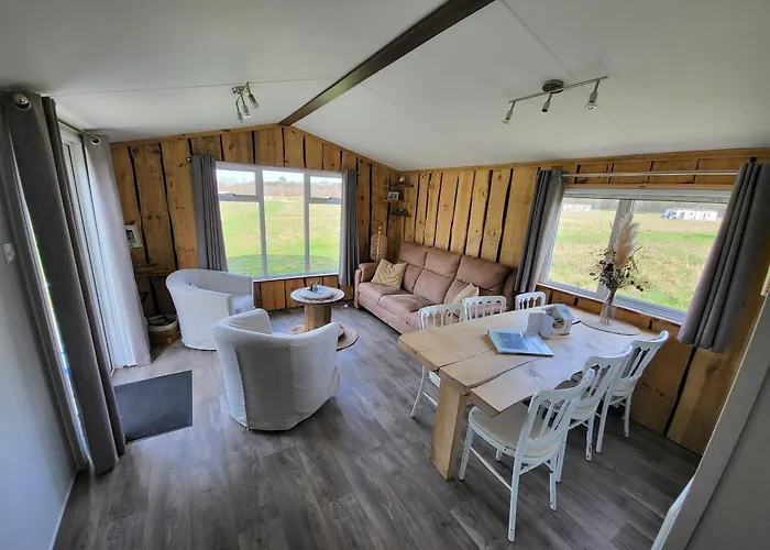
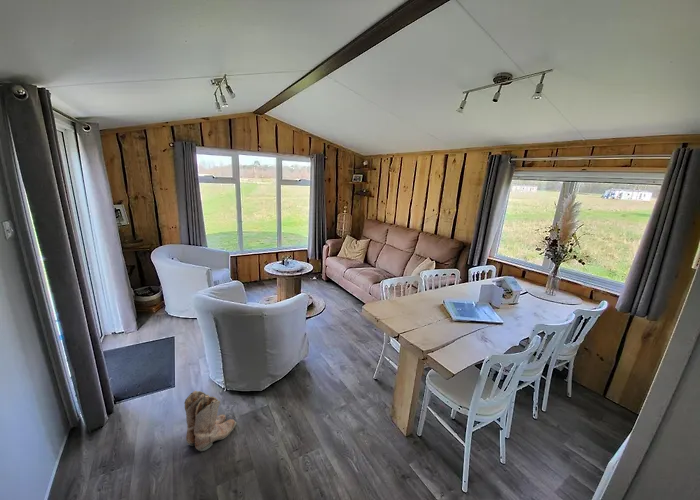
+ boots (211, 412)
